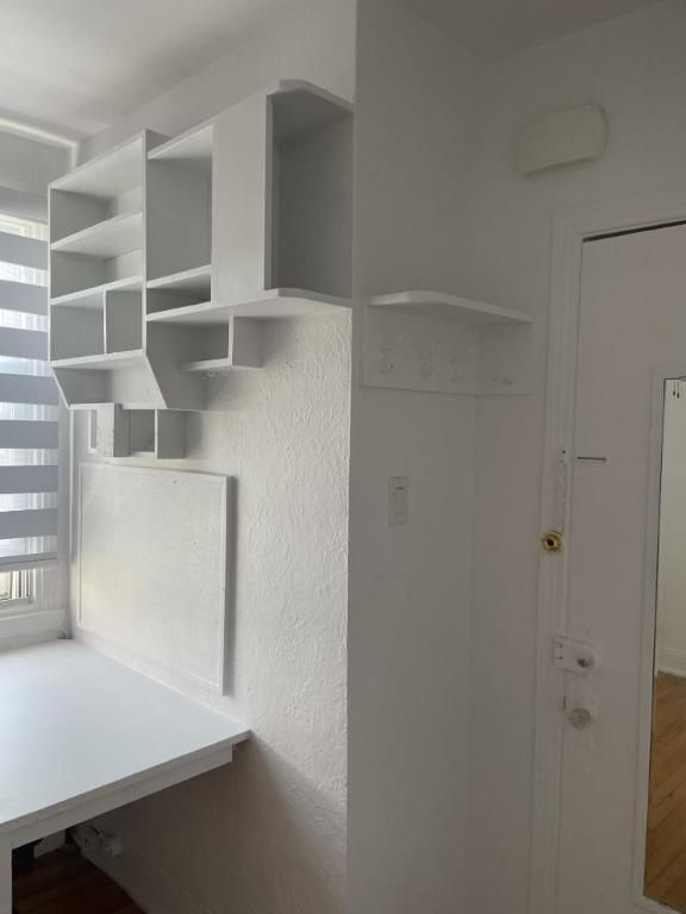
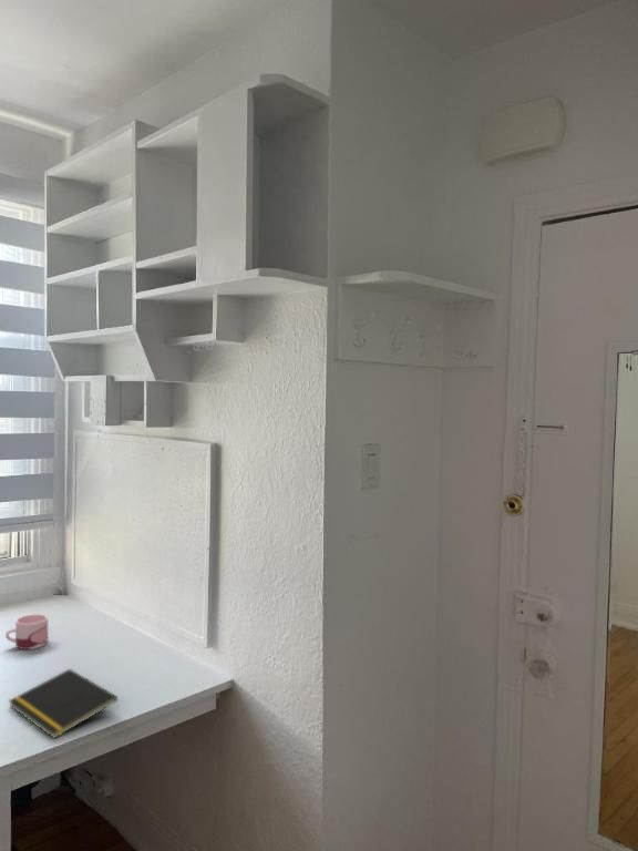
+ mug (27, 632)
+ notepad (62, 700)
